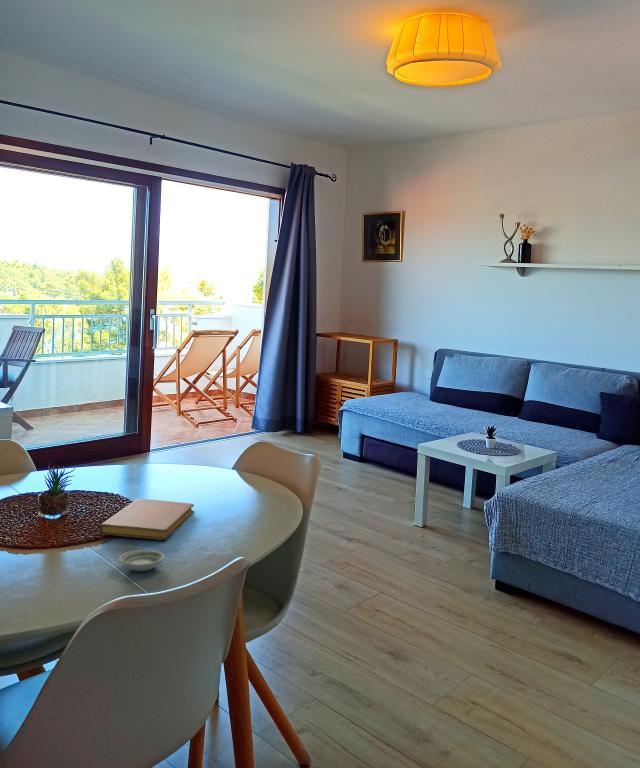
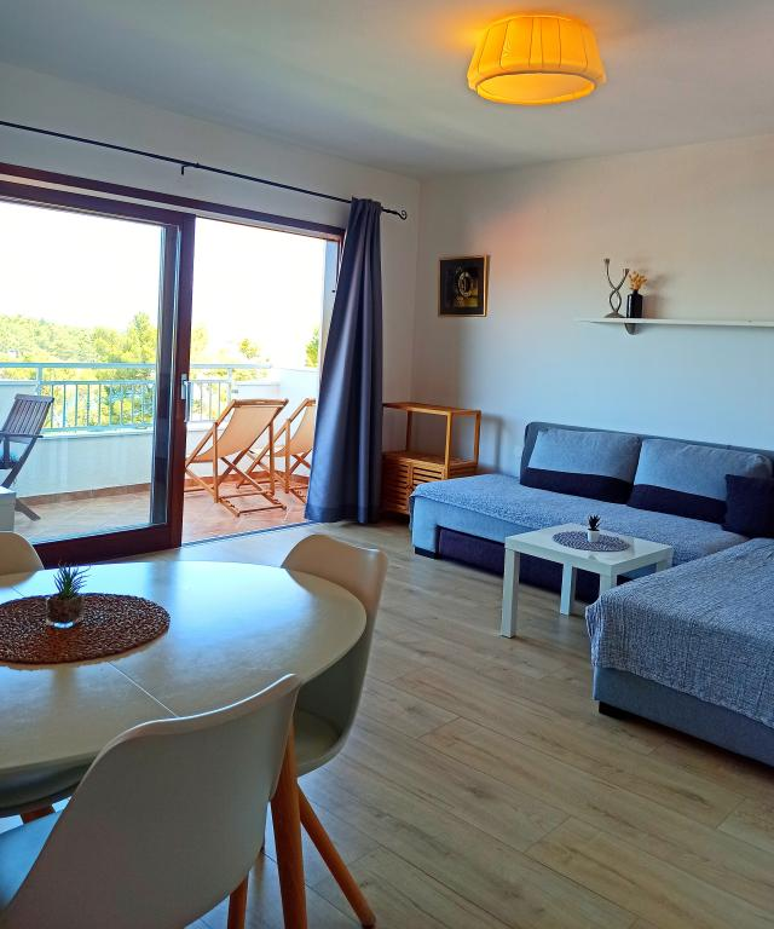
- saucer (141, 561)
- notebook (149, 517)
